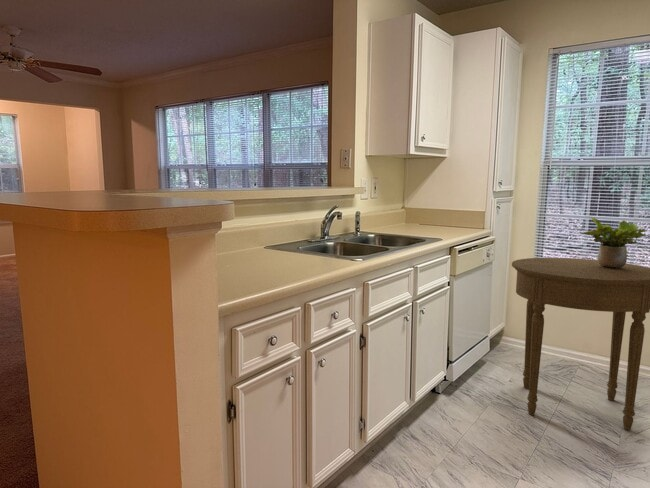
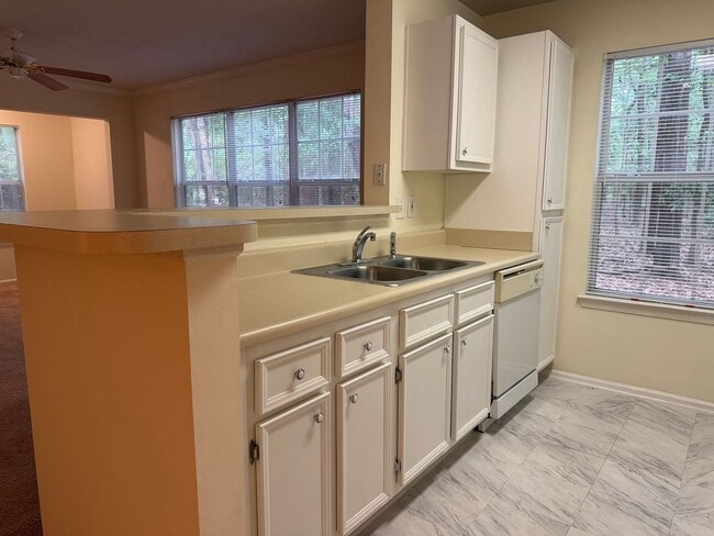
- potted plant (614, 242)
- side table (581, 309)
